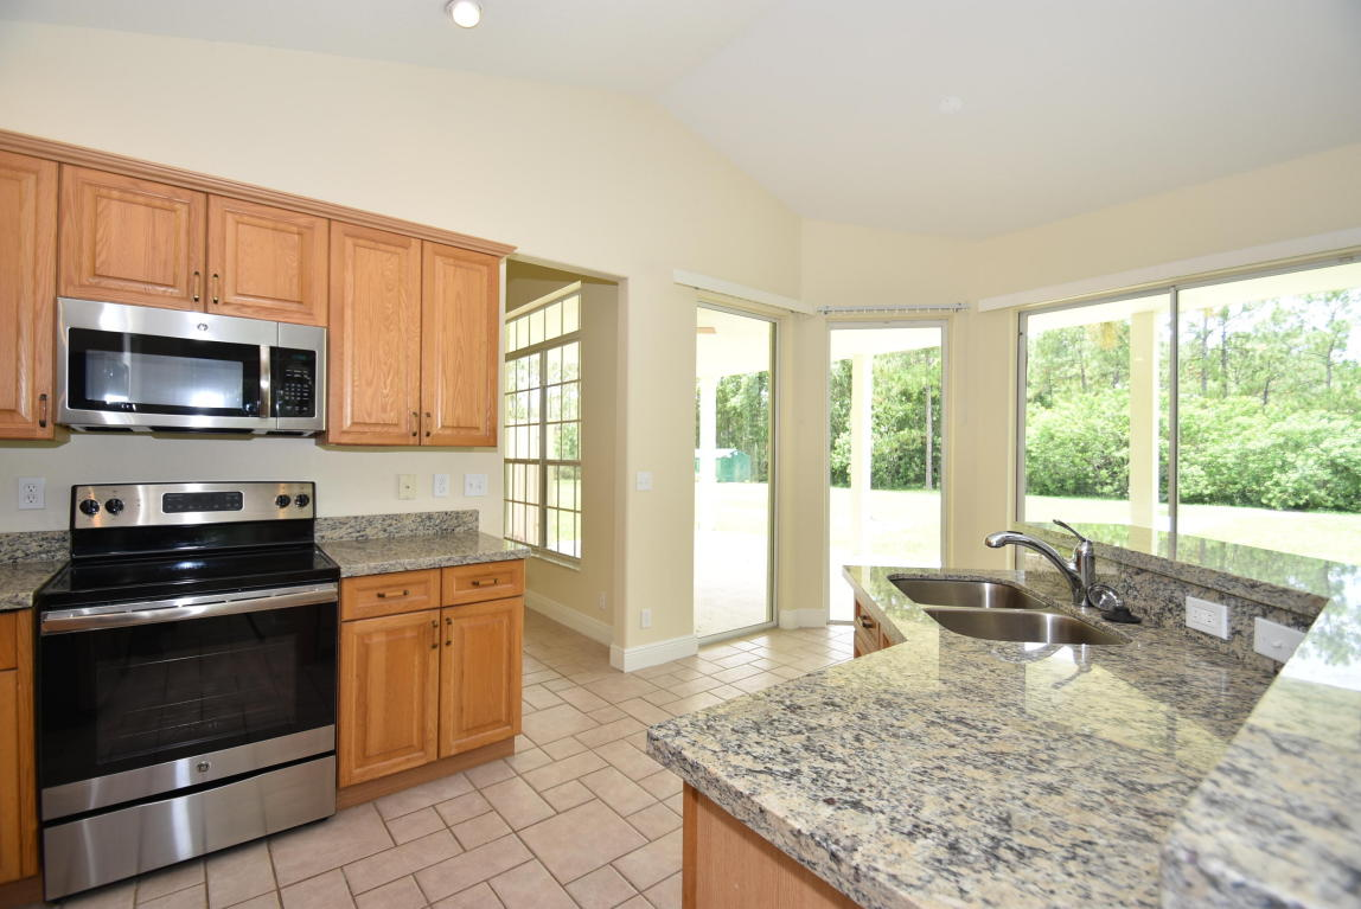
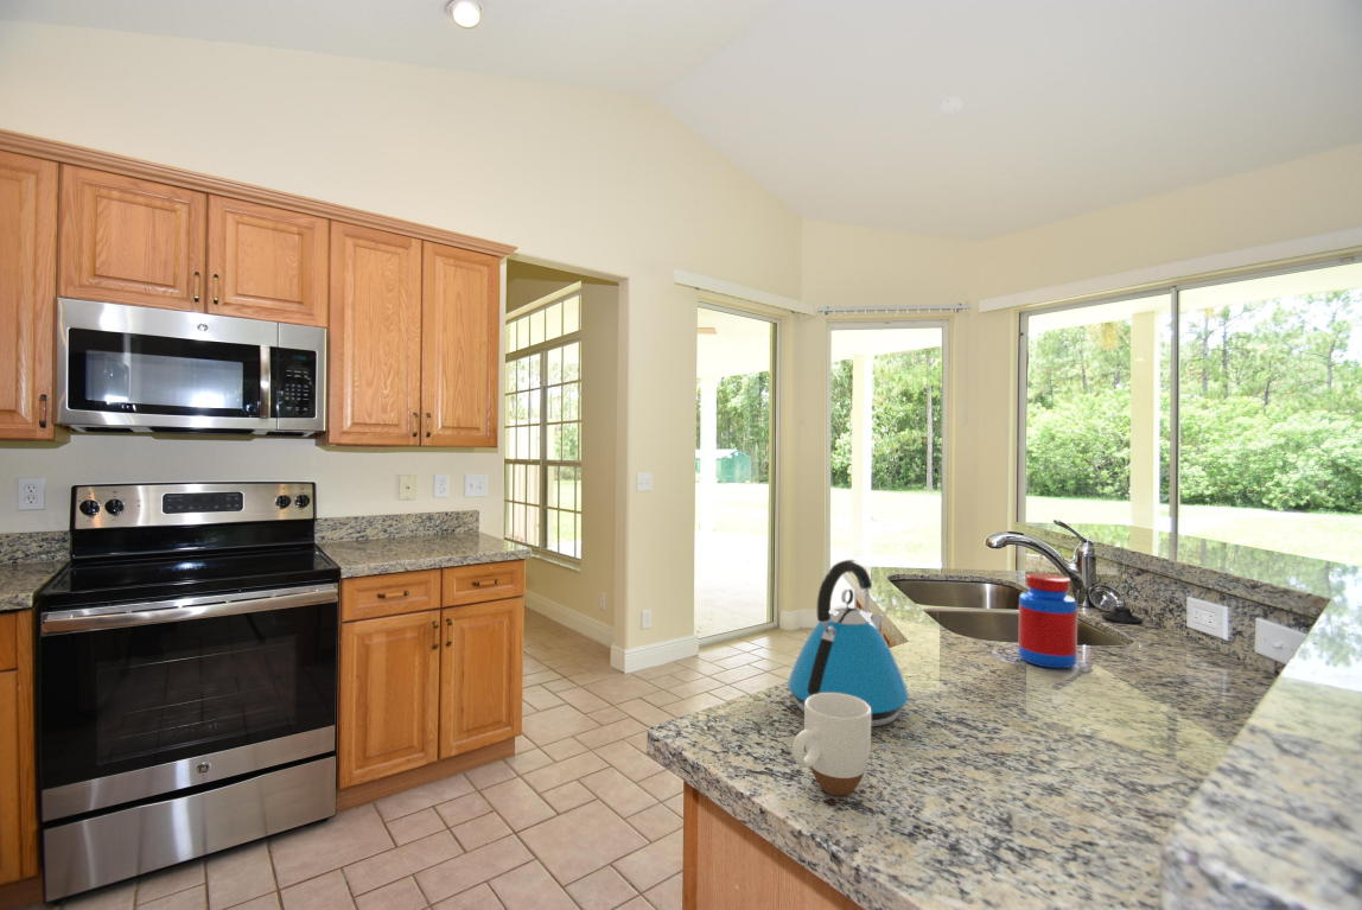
+ mug (827, 750)
+ jar (1046, 618)
+ kettle (845, 632)
